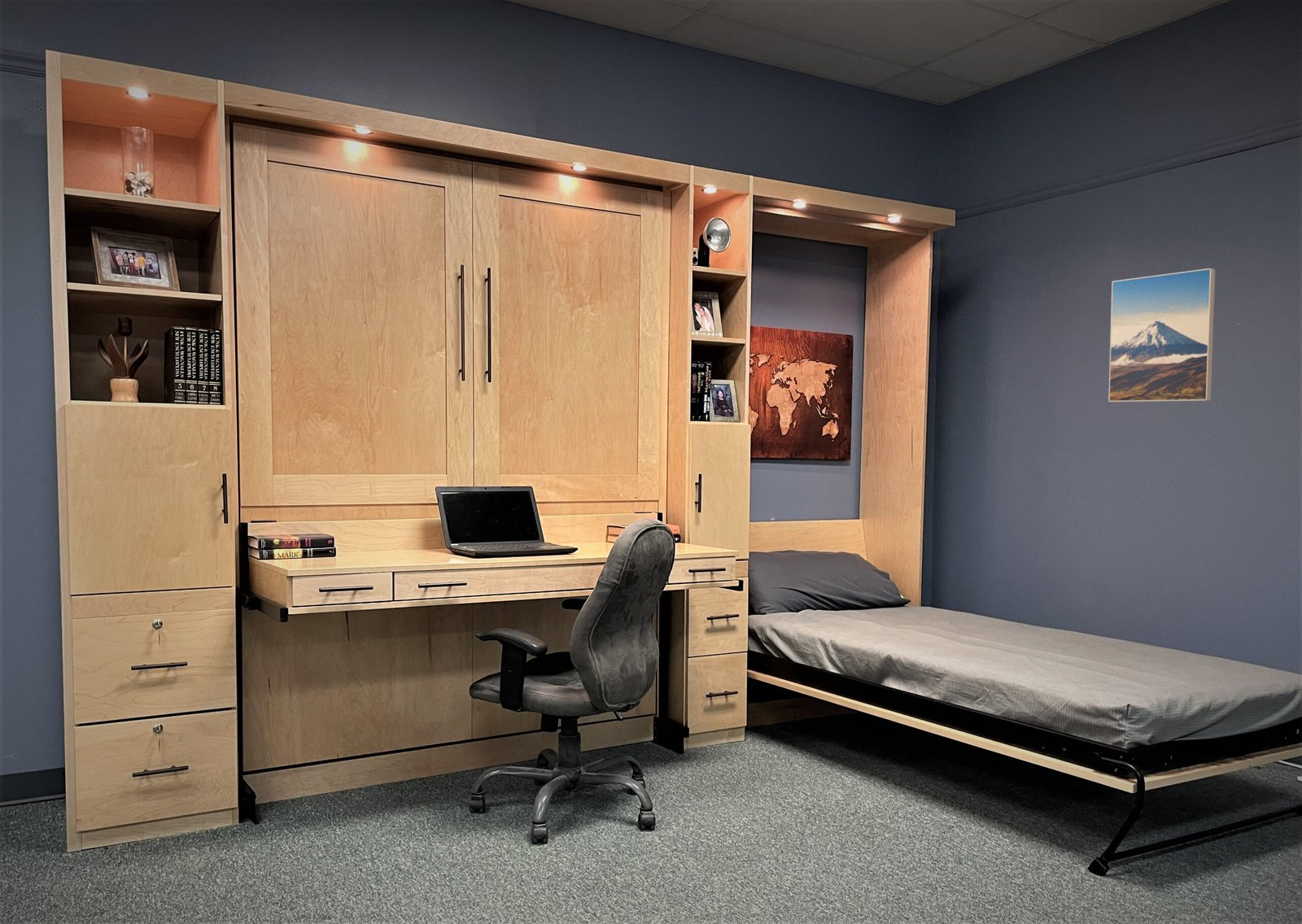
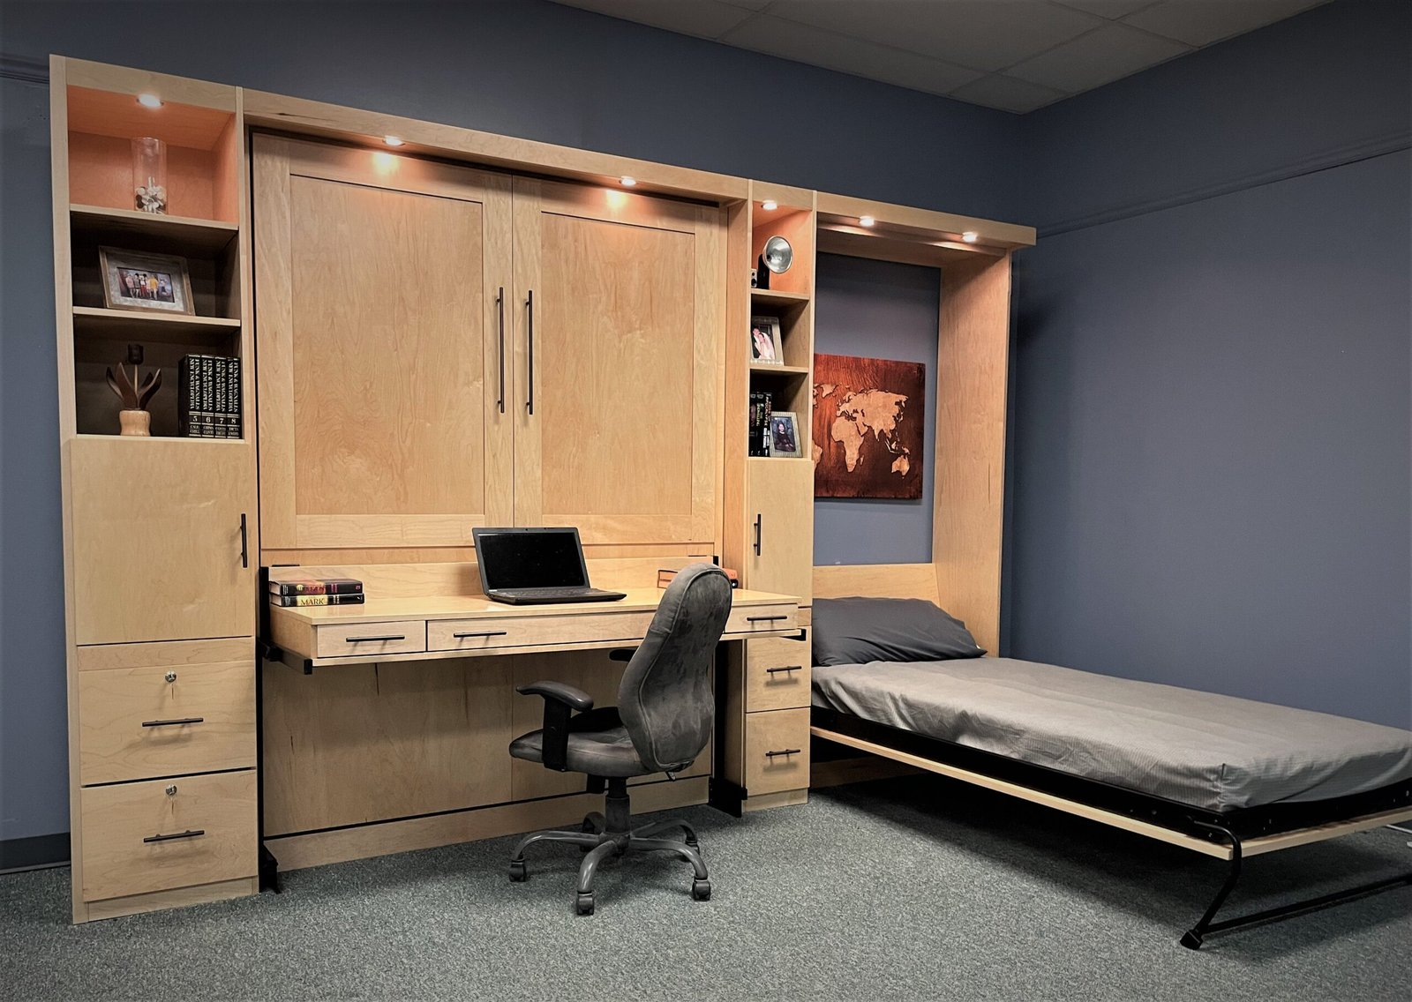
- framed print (1159, 338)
